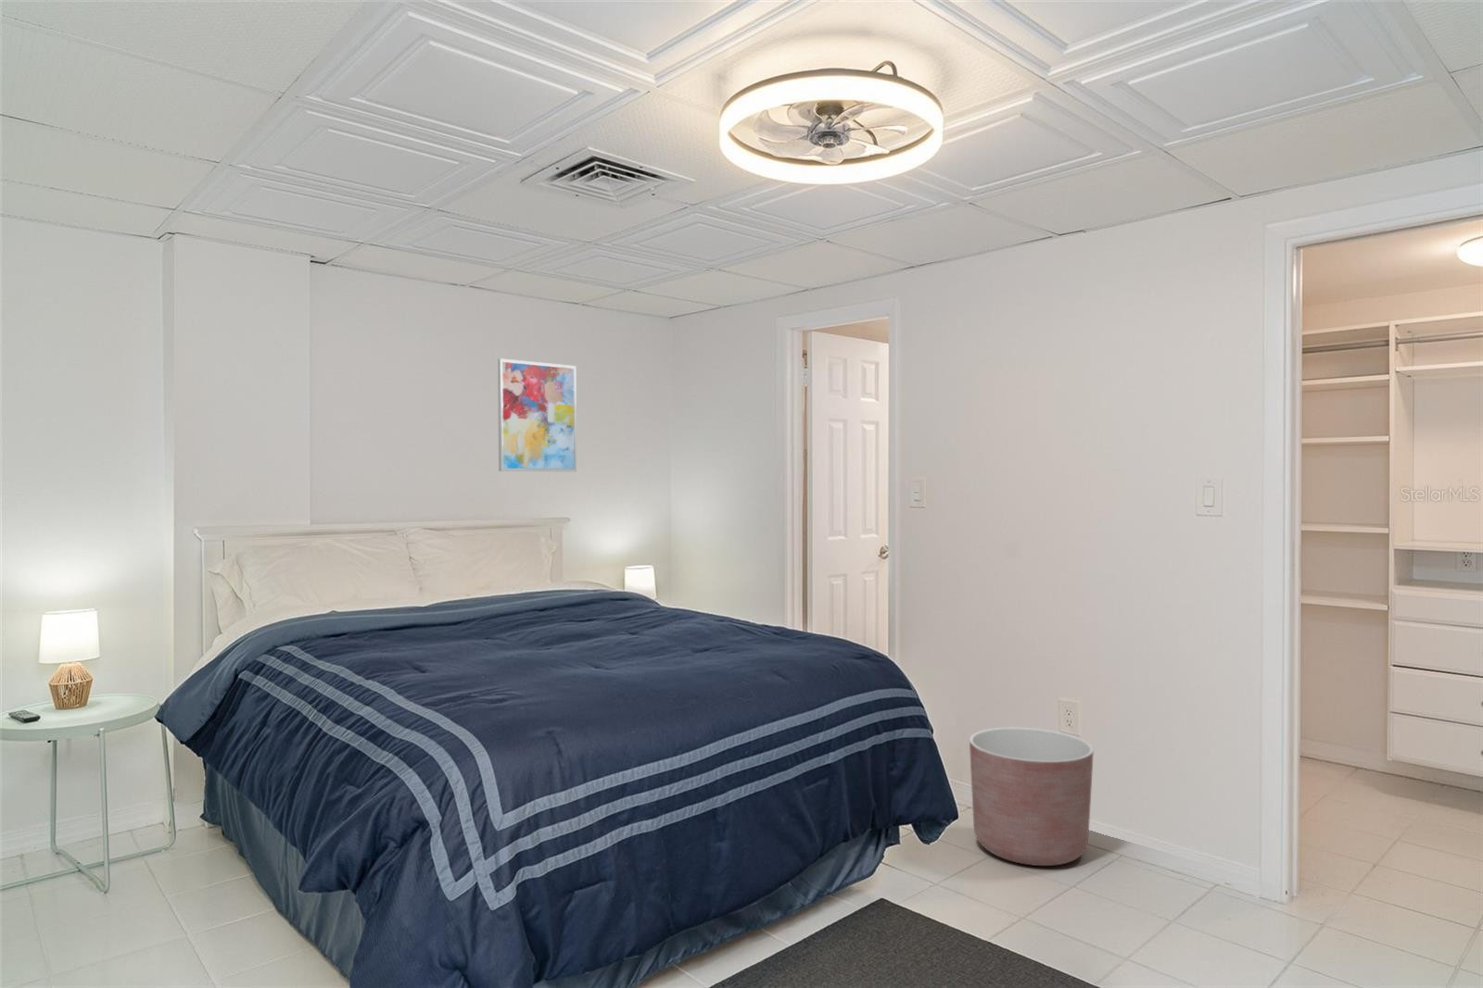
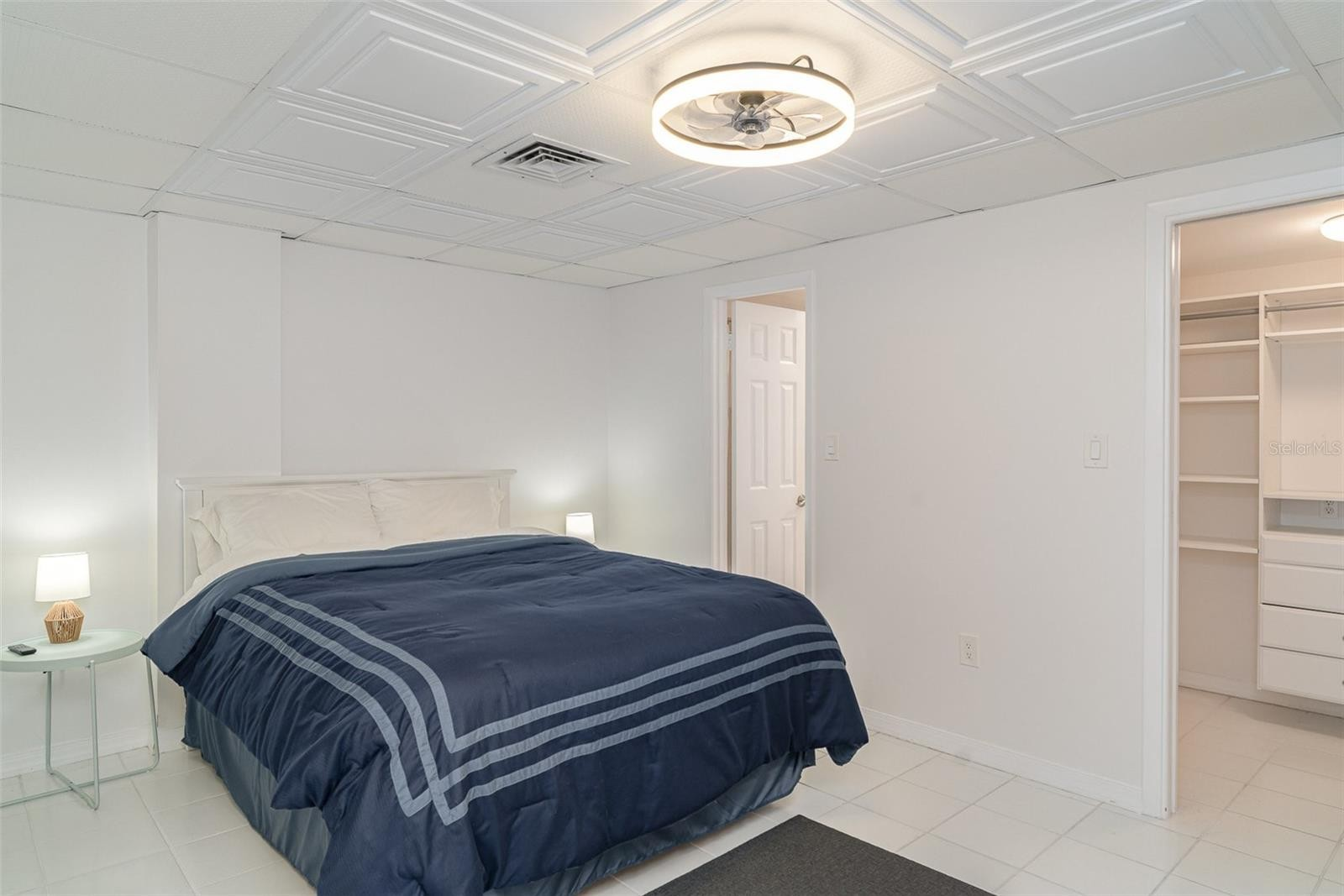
- planter (1029, 795)
- wall art (537, 417)
